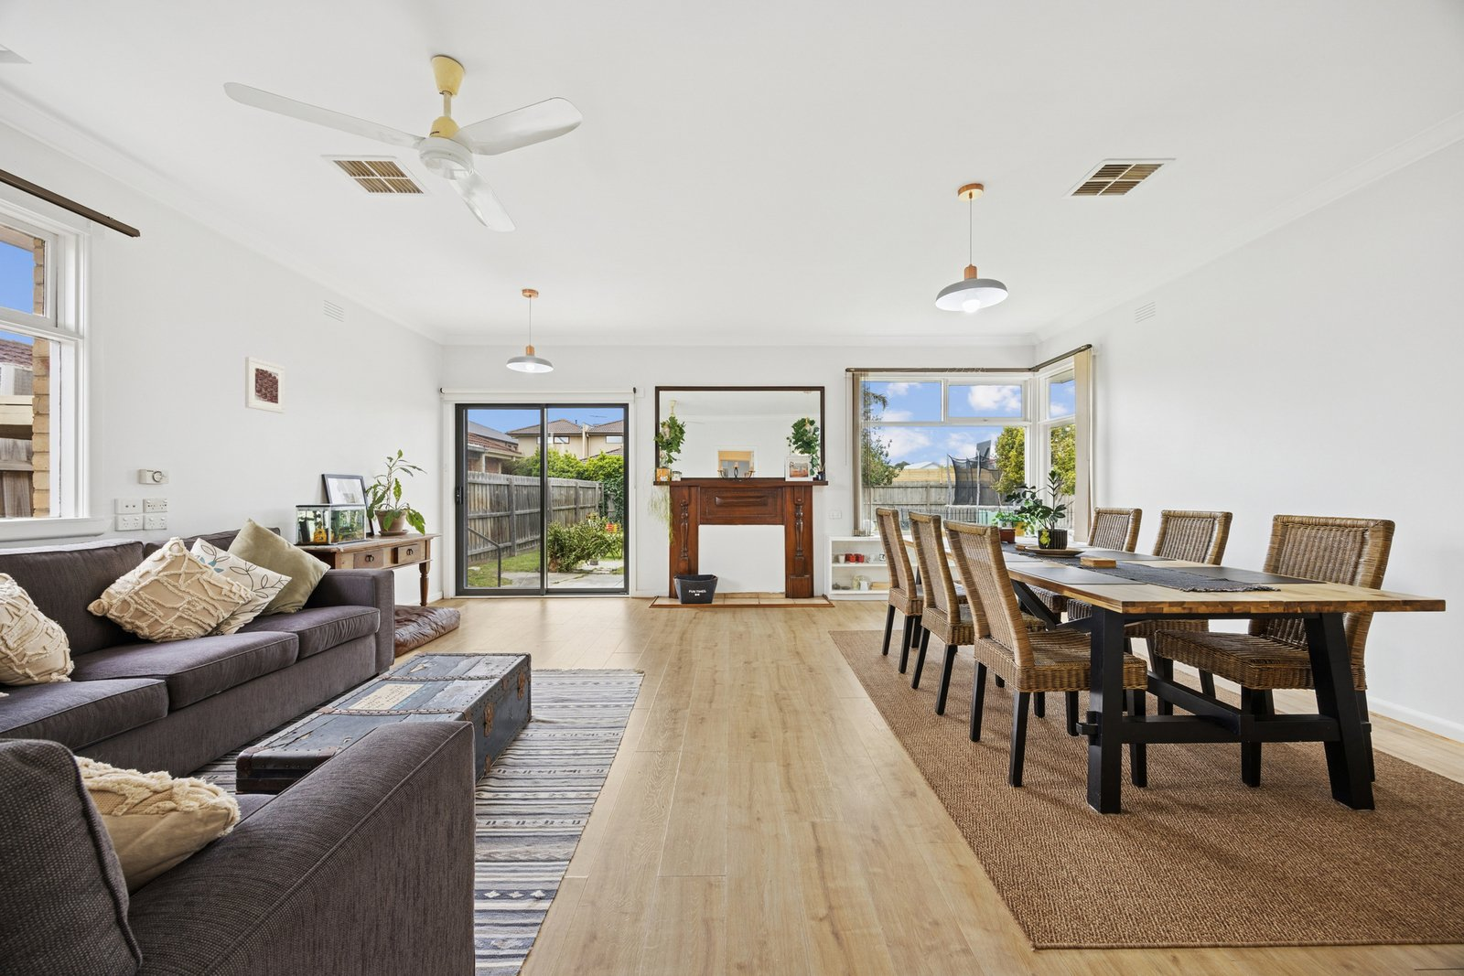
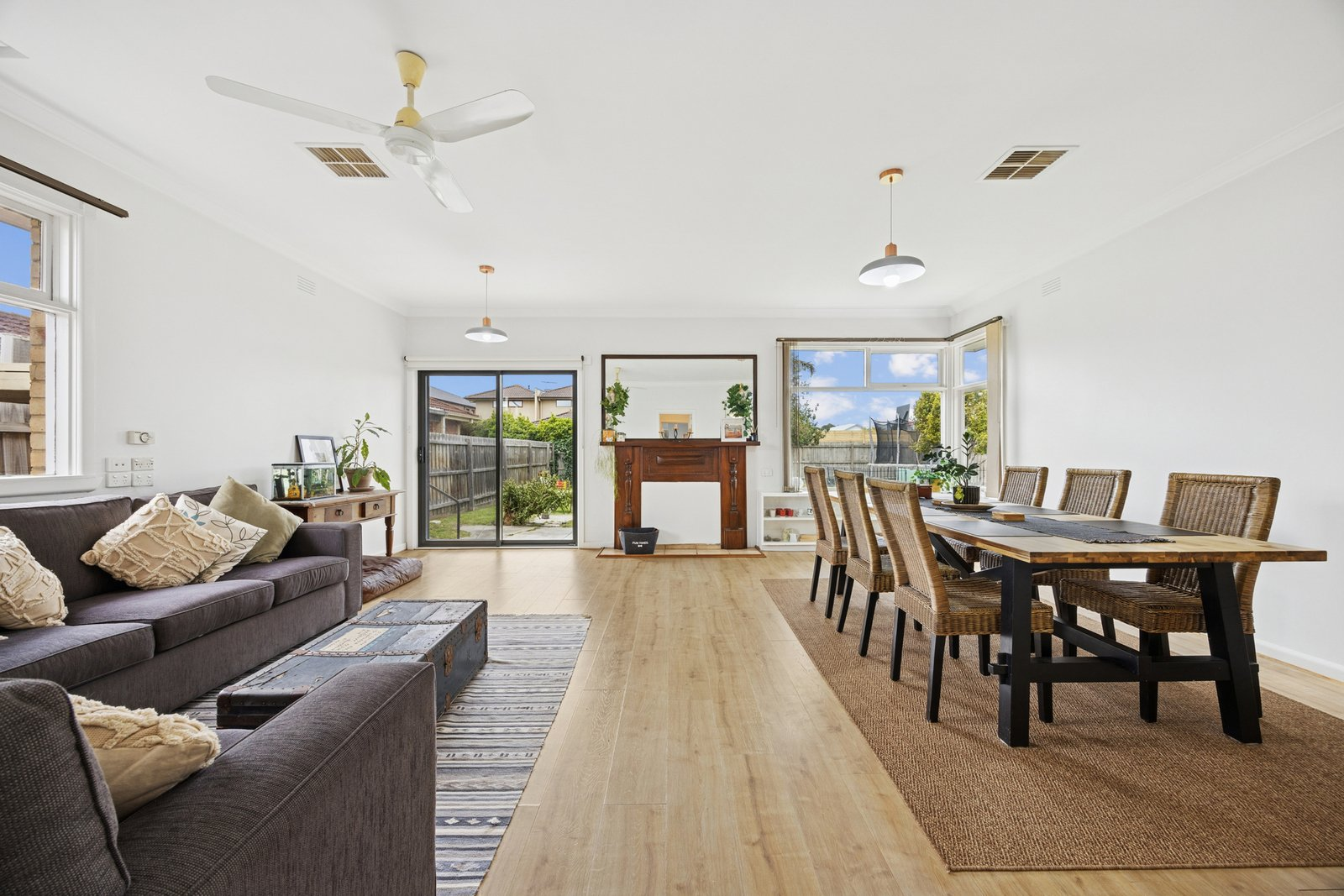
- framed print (266, 386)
